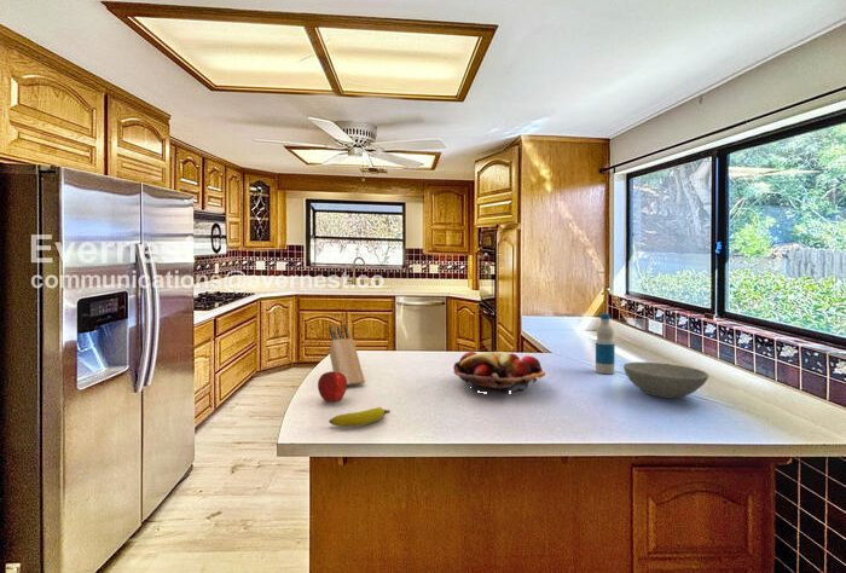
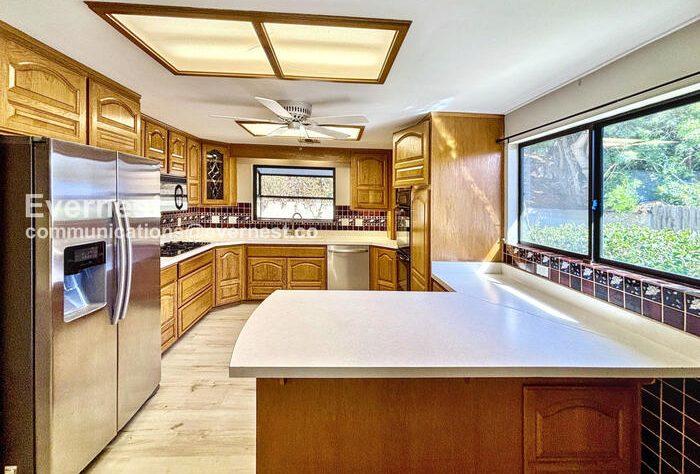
- bowl (664, 381)
- knife block (344, 352)
- bottle (604, 342)
- apple (332, 386)
- fruit basket (498, 369)
- banana (364, 415)
